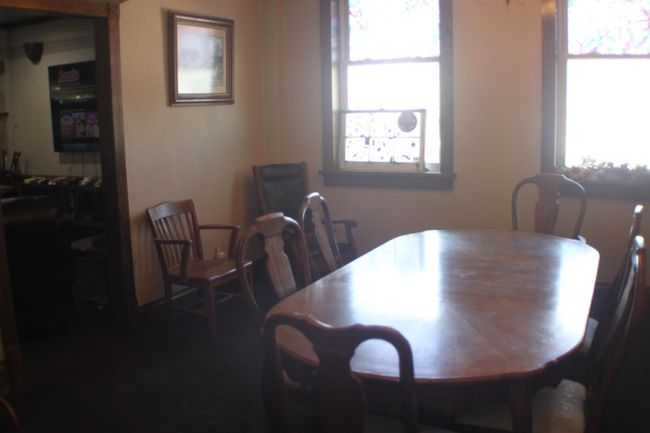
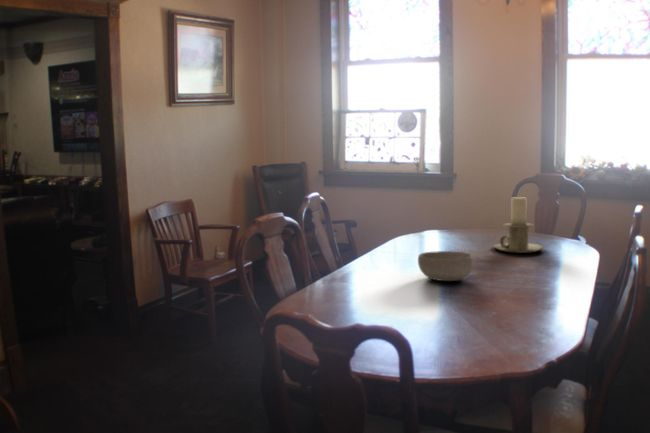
+ bowl (445, 267)
+ candle holder (518, 223)
